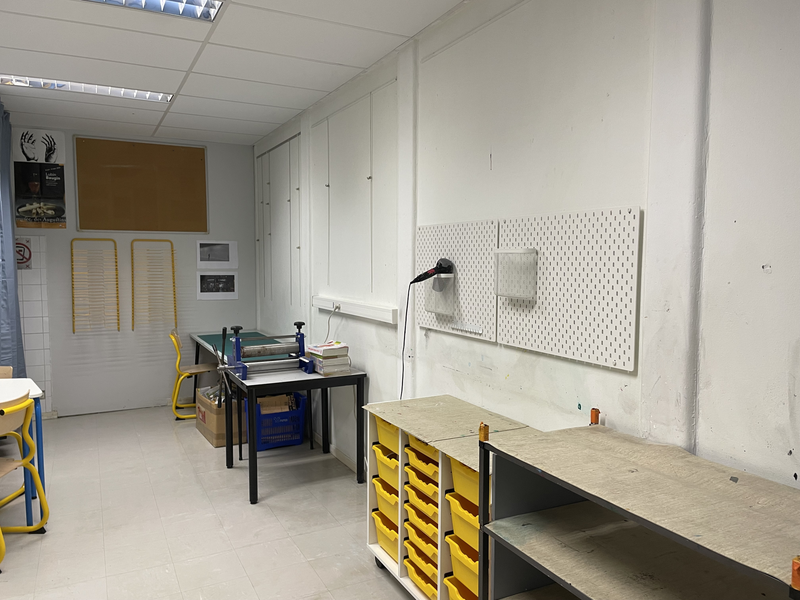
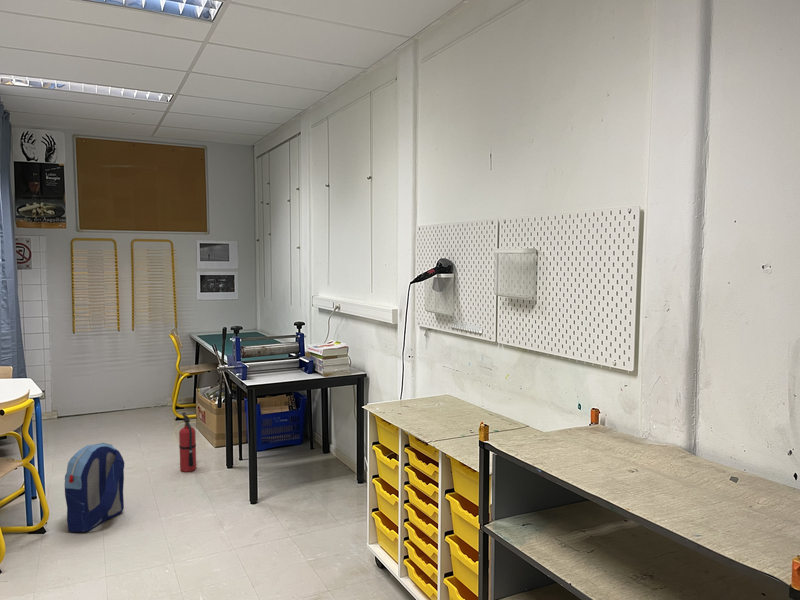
+ backpack (94, 482)
+ fire extinguisher (187, 442)
